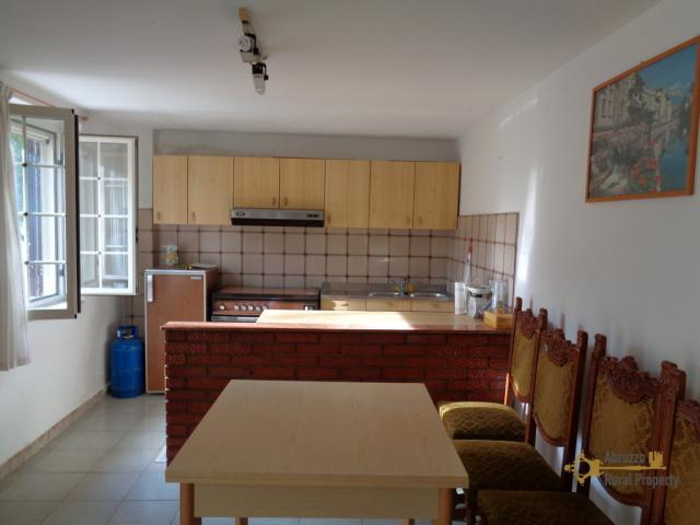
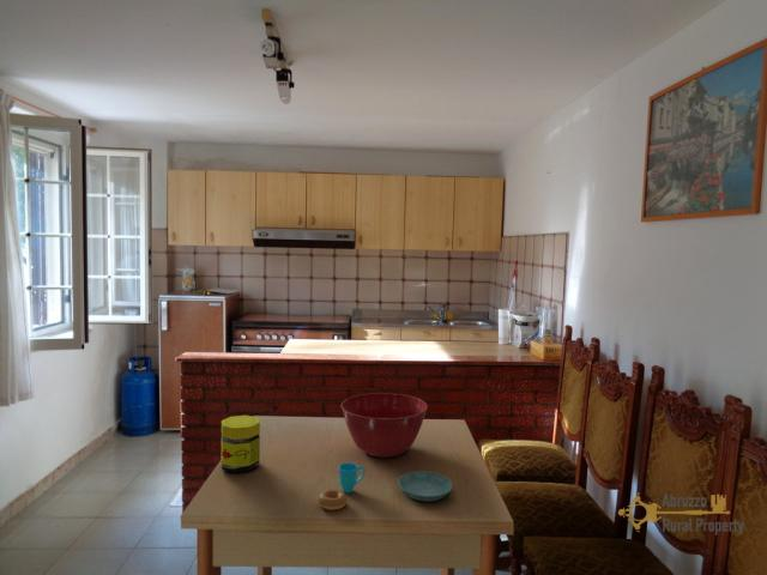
+ jar (240, 443)
+ saucer (424, 488)
+ cup (343, 485)
+ mixing bowl (384, 426)
